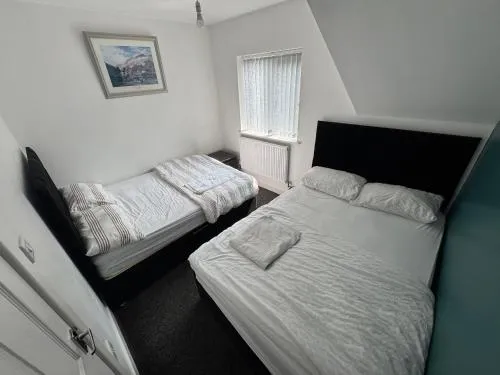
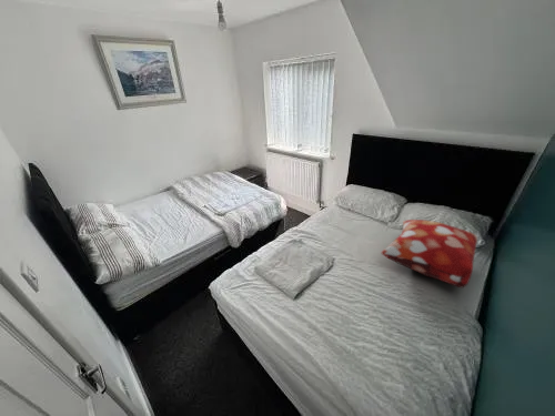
+ decorative pillow (430, 246)
